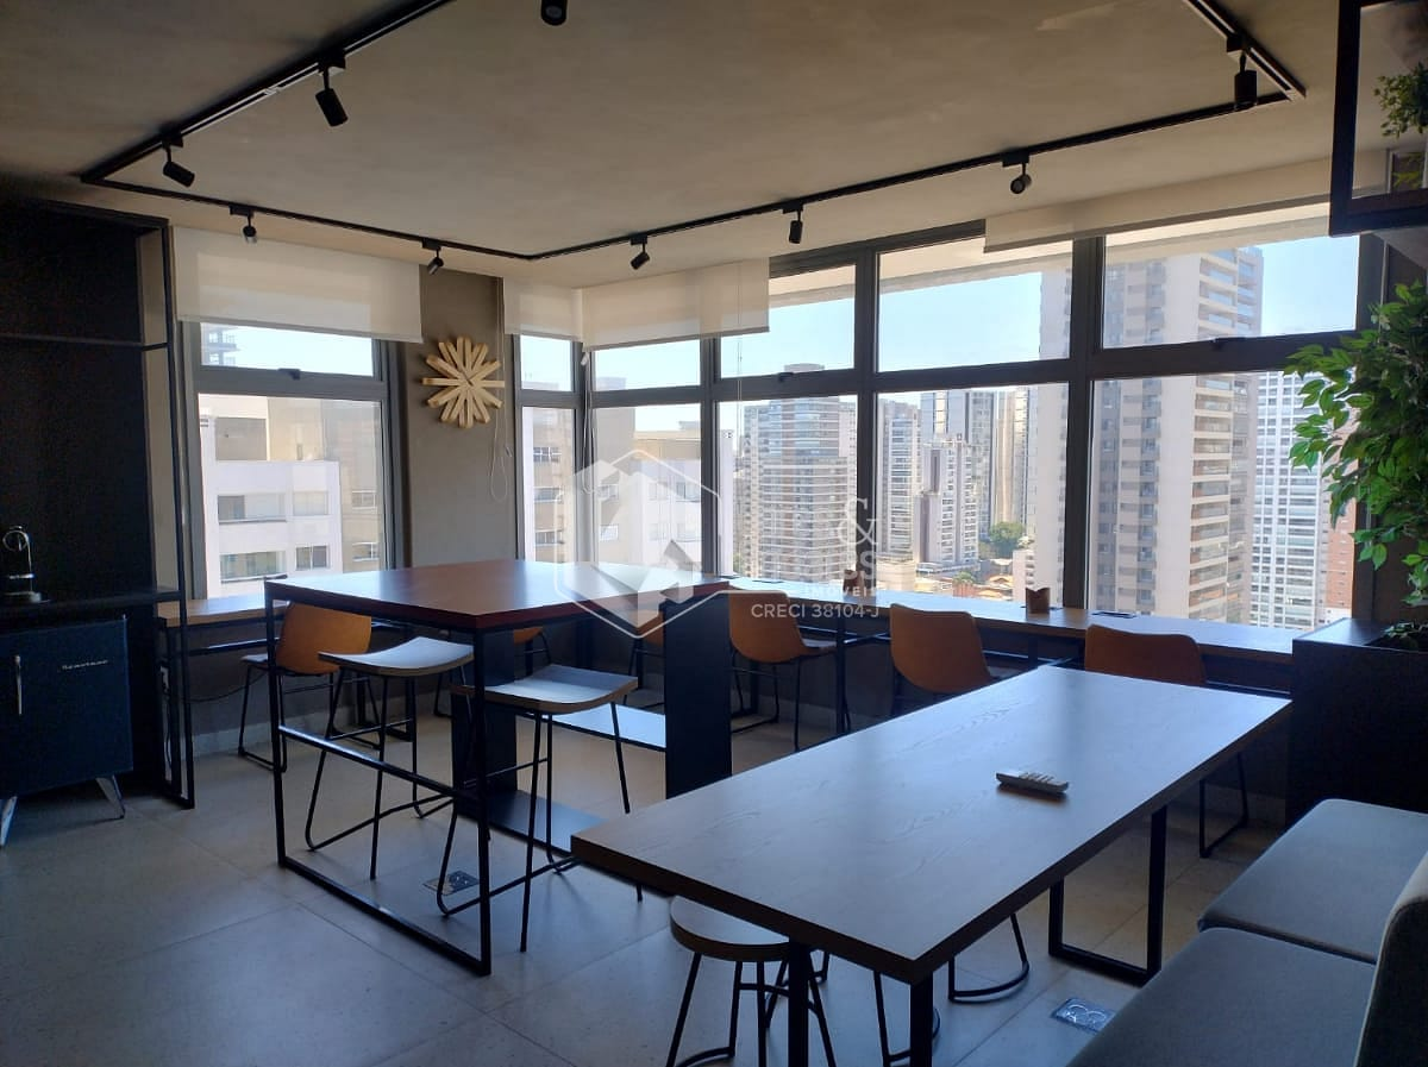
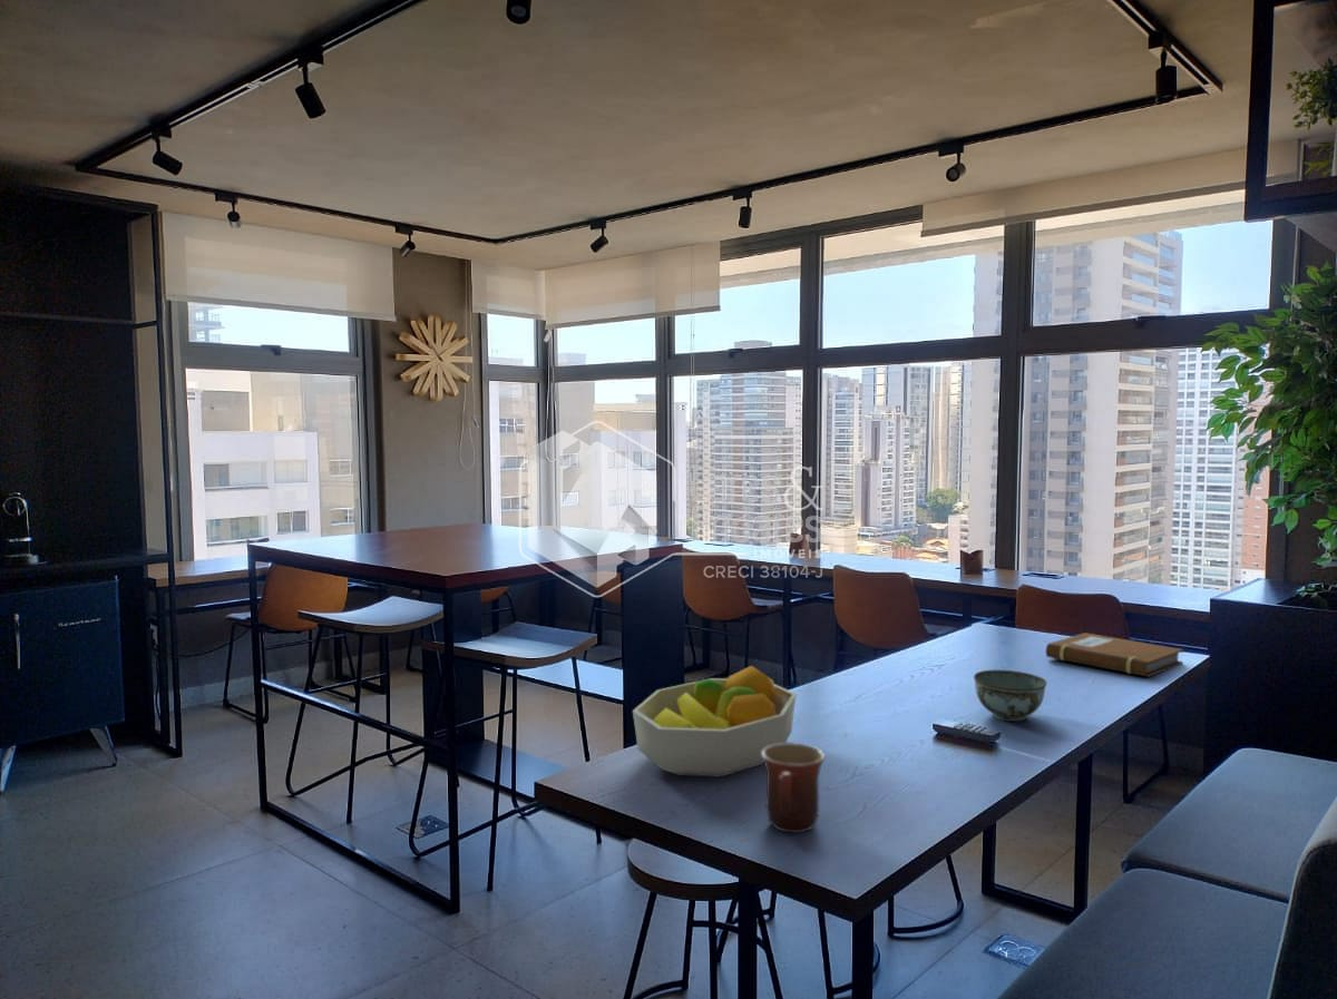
+ fruit bowl (716, 716)
+ bowl (1008, 698)
+ notebook (1110, 653)
+ mug (790, 793)
